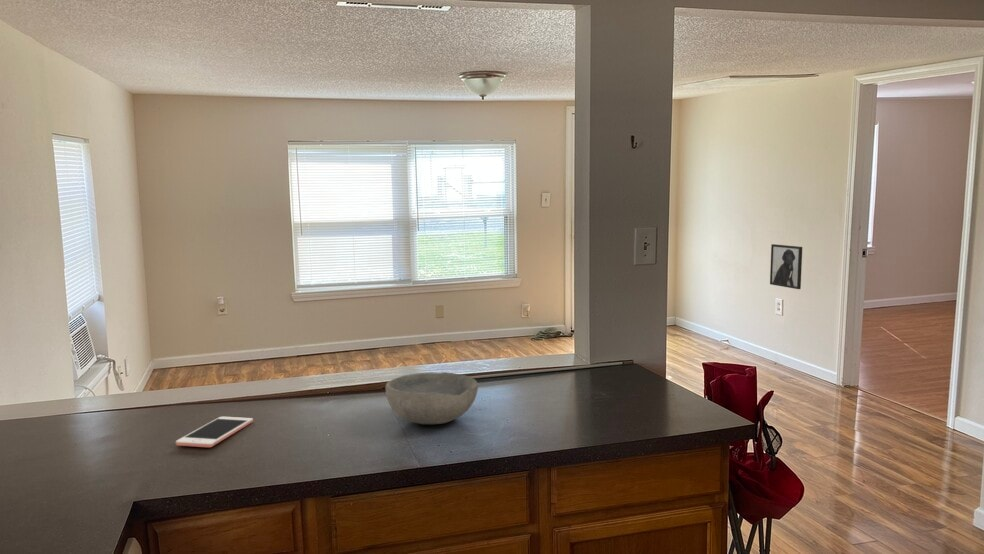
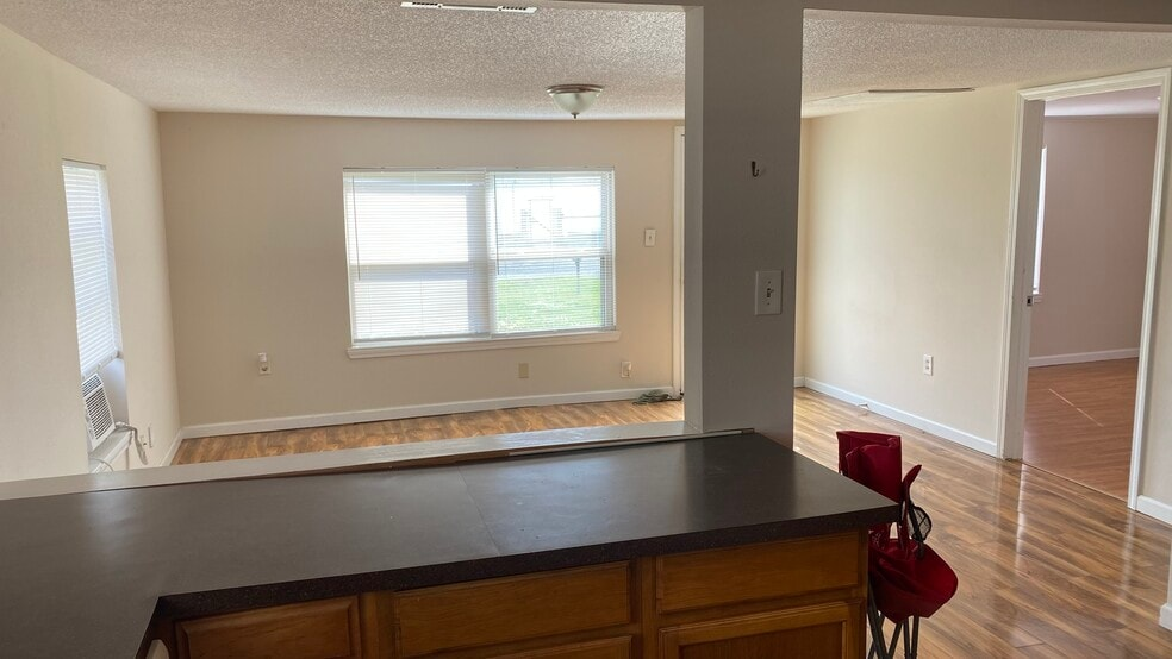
- cell phone (216, 431)
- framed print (785, 266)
- bowl (432, 400)
